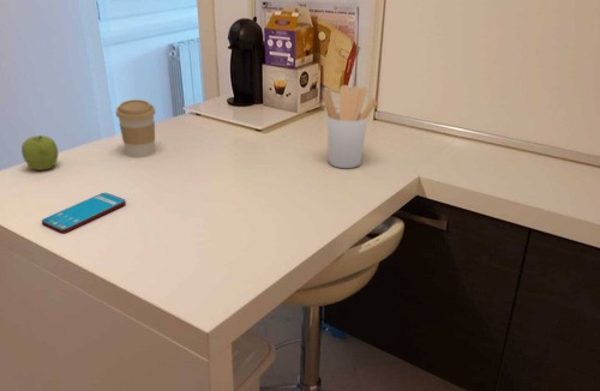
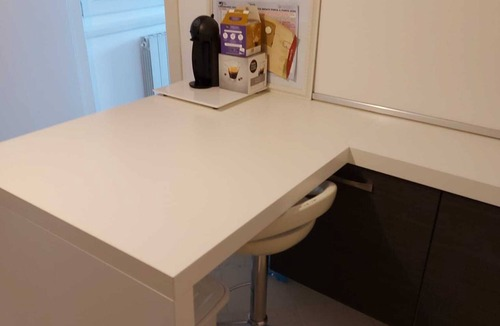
- utensil holder (348, 124)
- coffee cup (137, 128)
- smartphone (85, 211)
- fruit (40, 151)
